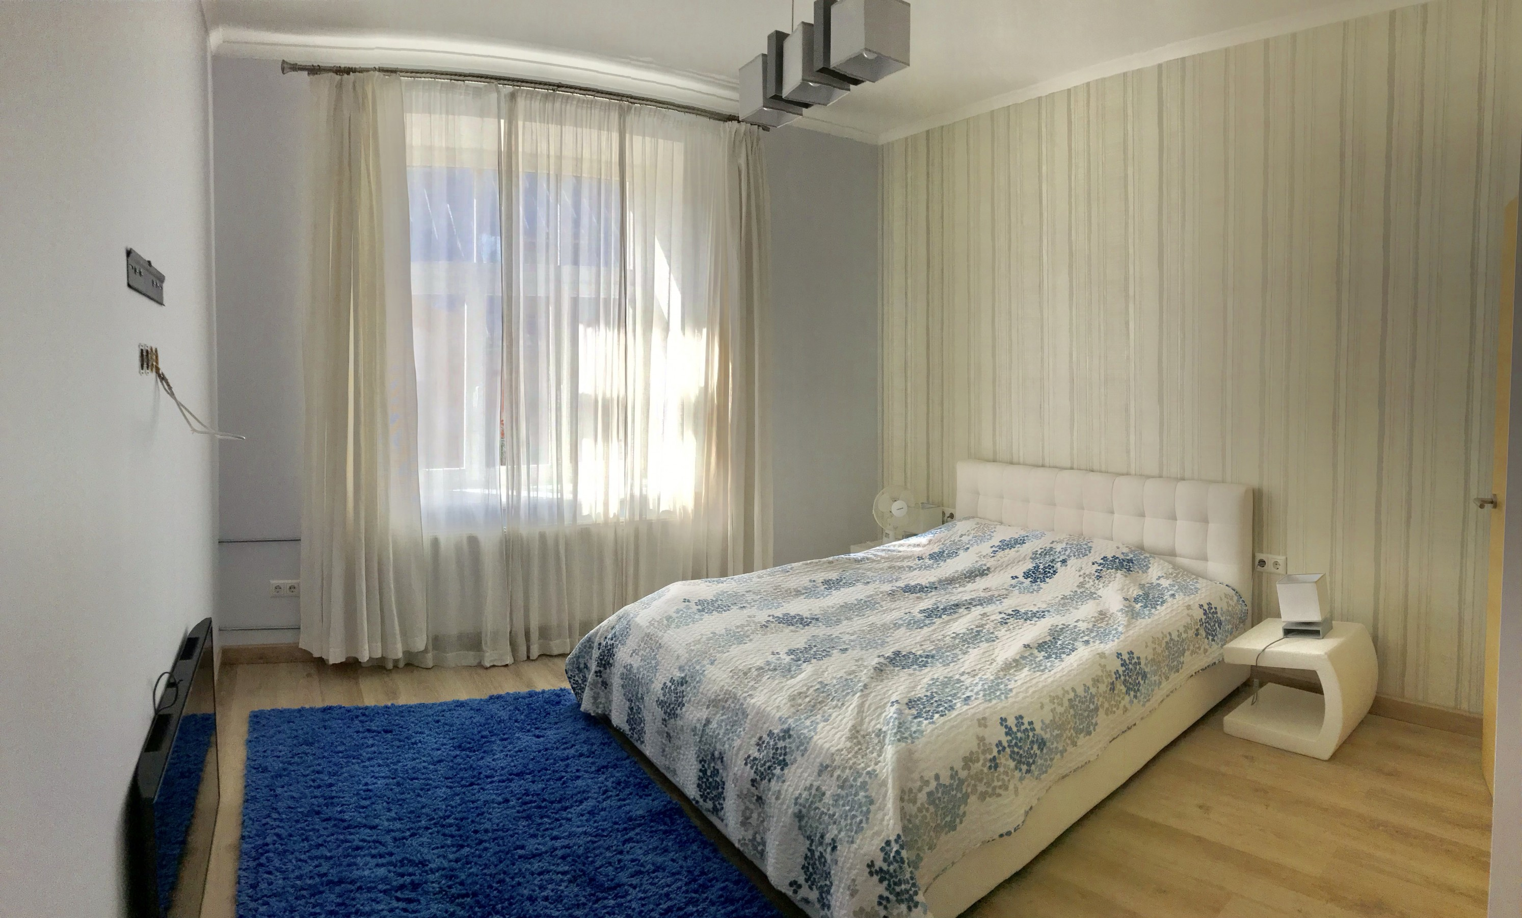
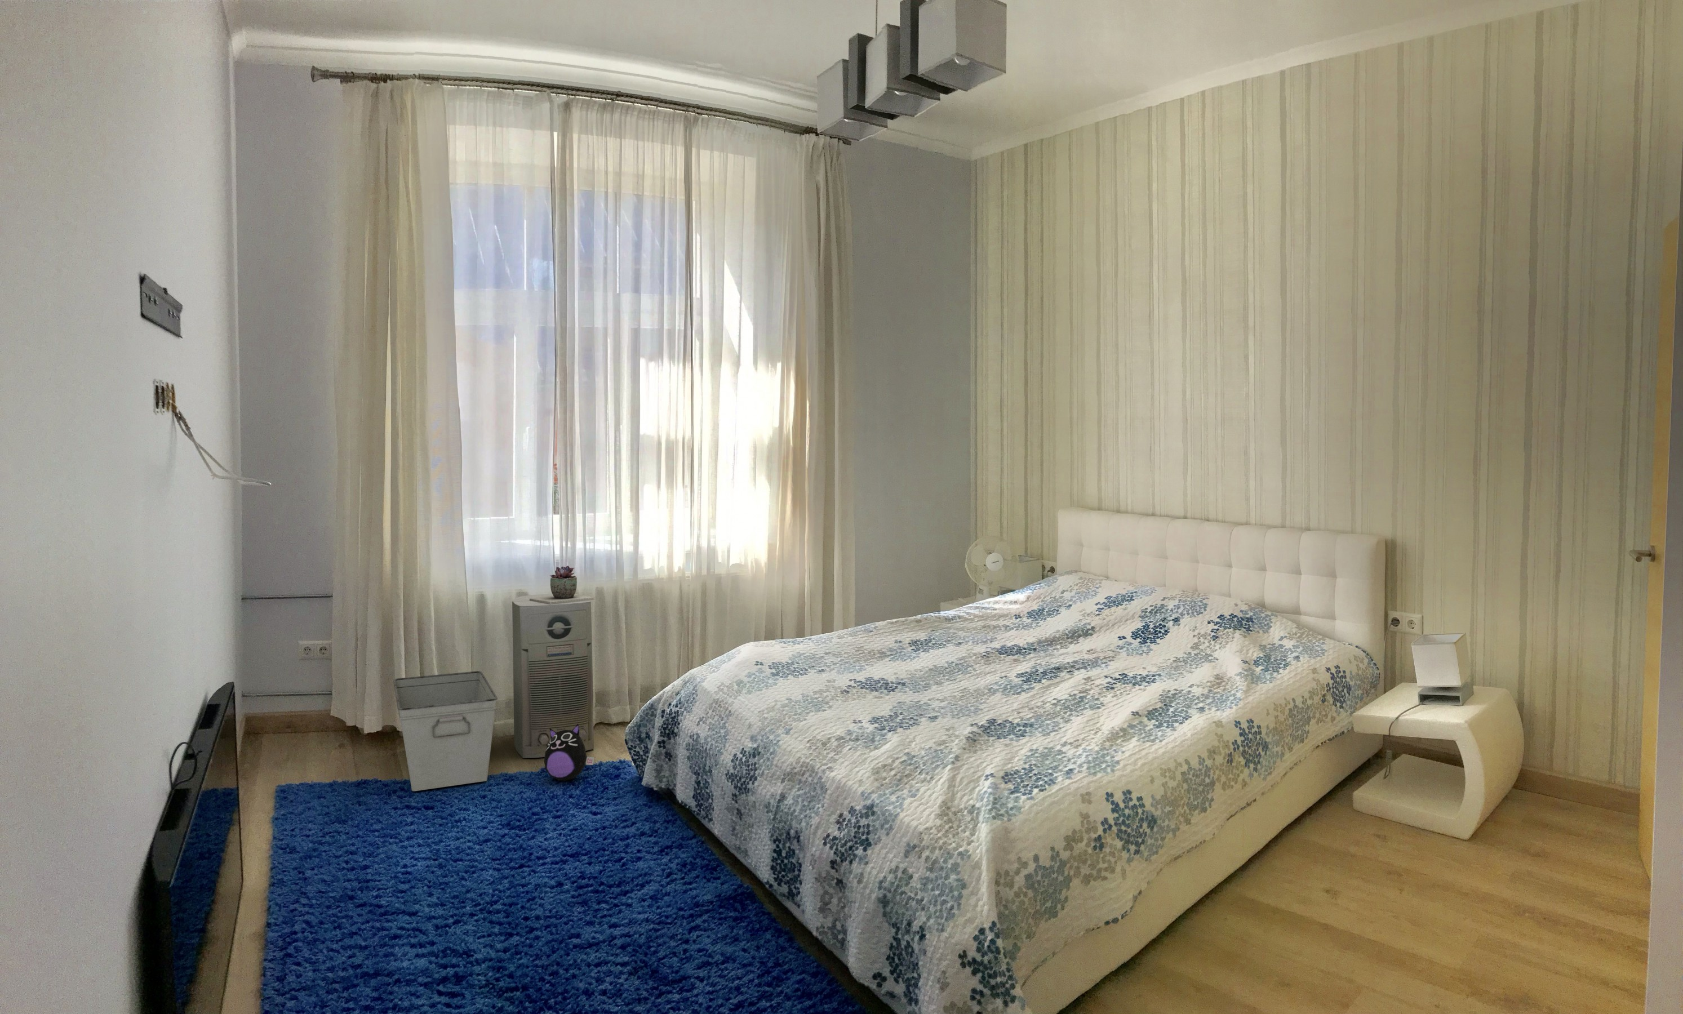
+ succulent plant (561, 583)
+ plush toy (567, 751)
+ storage bin (444, 727)
+ air purifier (551, 670)
